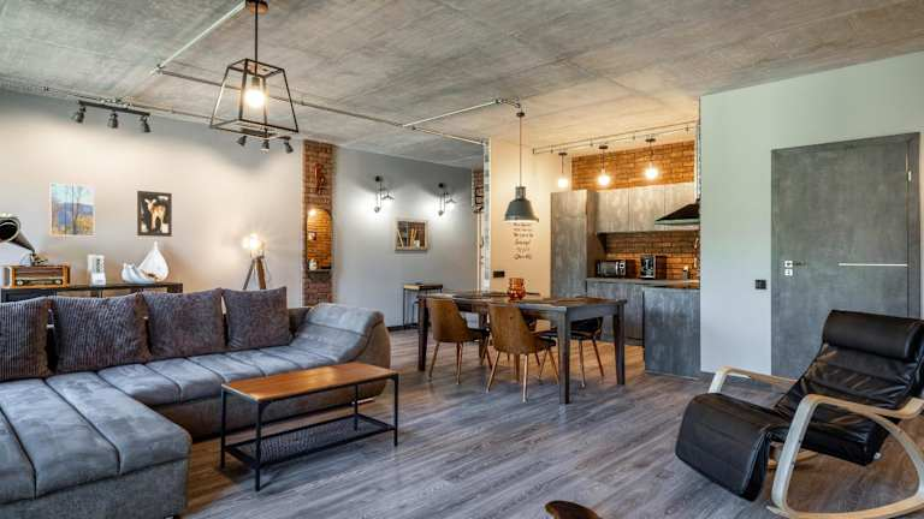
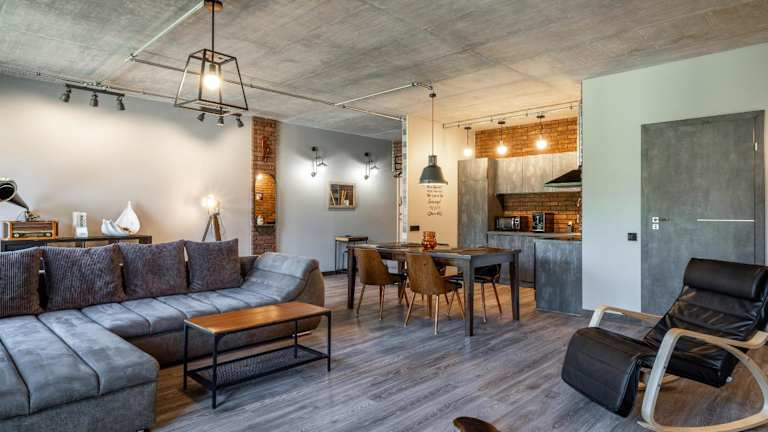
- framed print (72, 210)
- wall art (154, 214)
